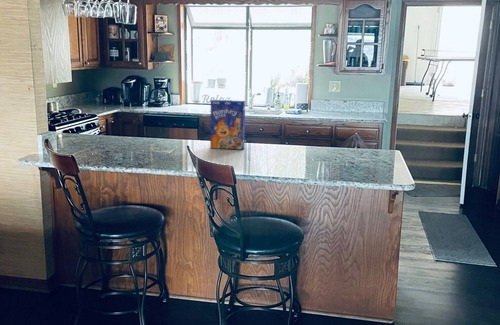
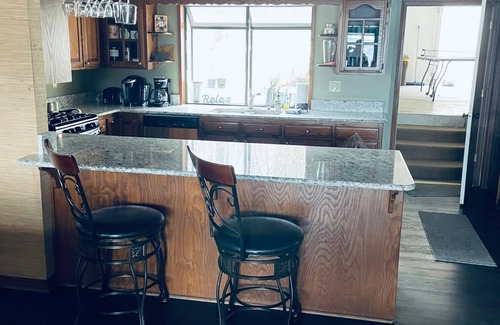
- cereal box (227, 124)
